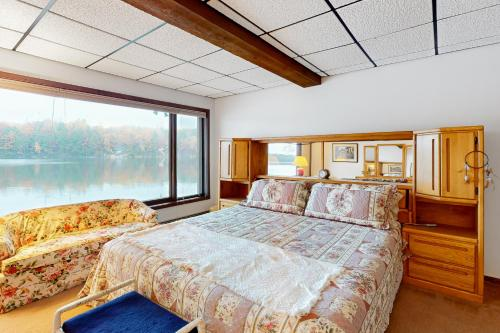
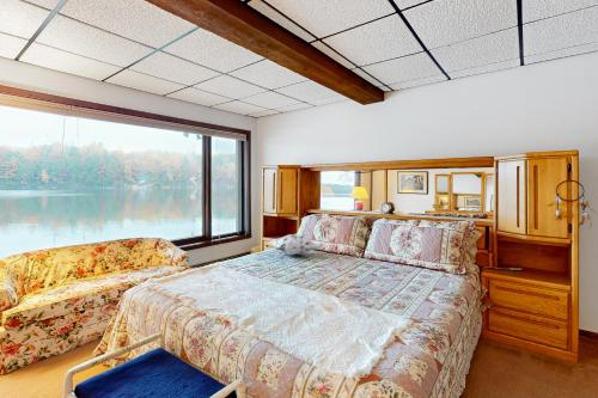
+ decorative pillow (293, 244)
